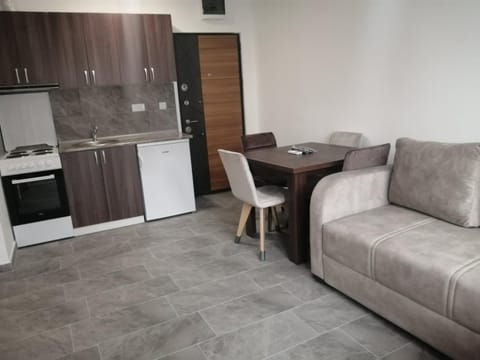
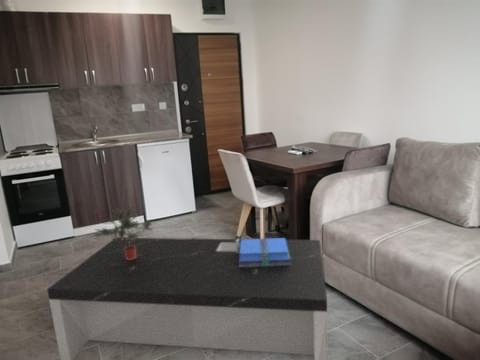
+ coffee table (200, 289)
+ books (263, 250)
+ potted plant (125, 231)
